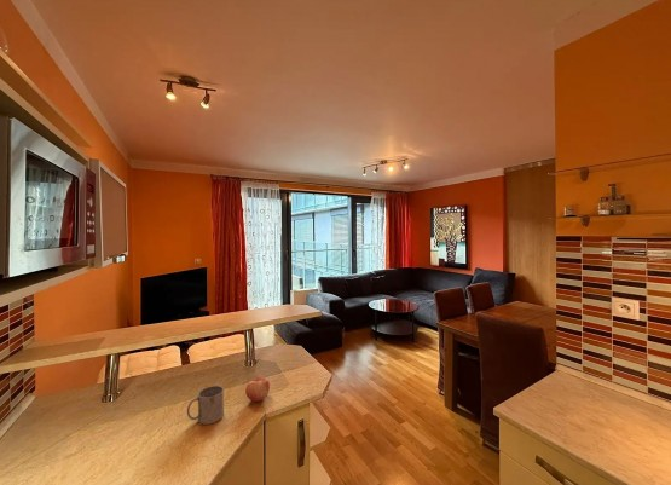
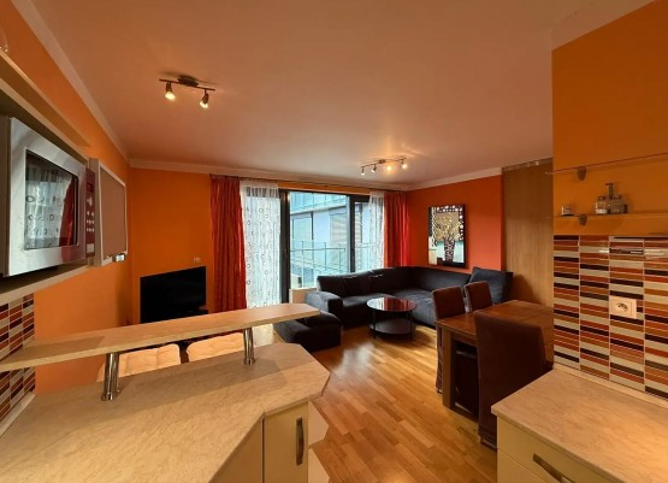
- mug (206, 405)
- fruit (258, 388)
